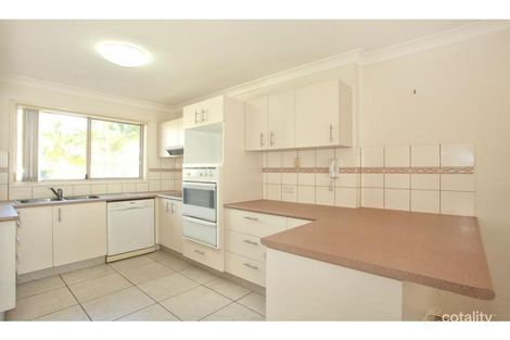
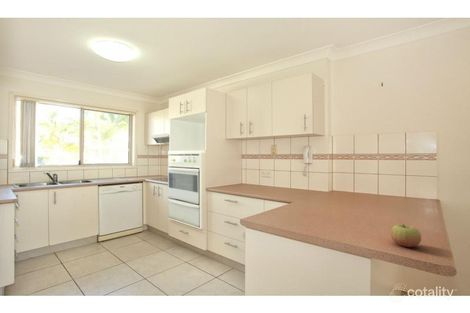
+ apple (405, 234)
